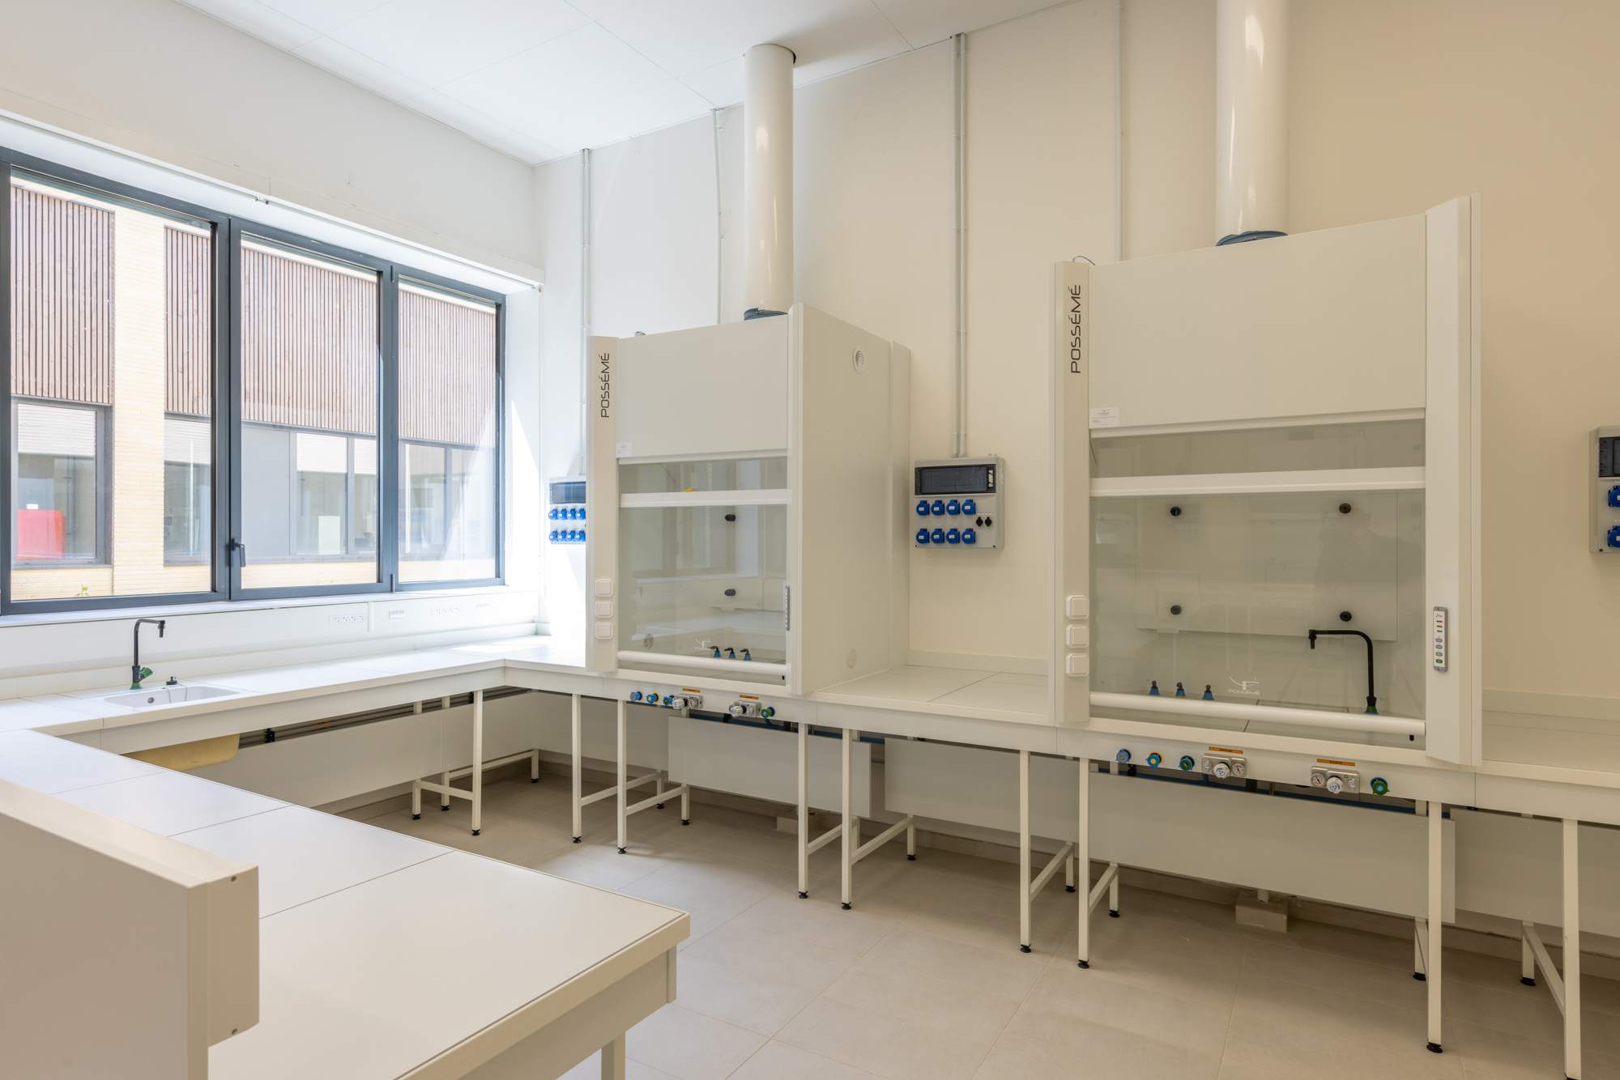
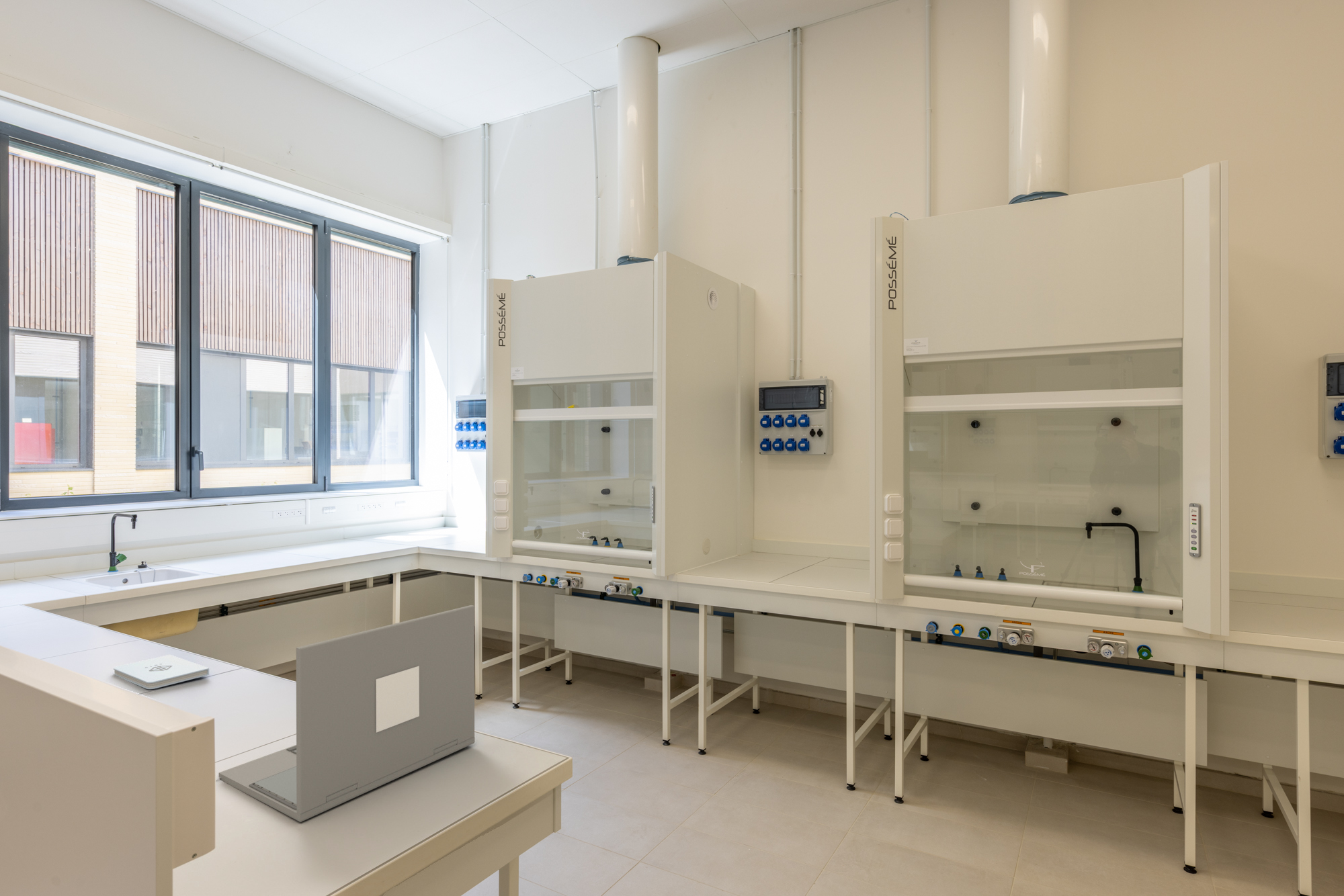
+ laptop (354, 688)
+ notepad (160, 671)
